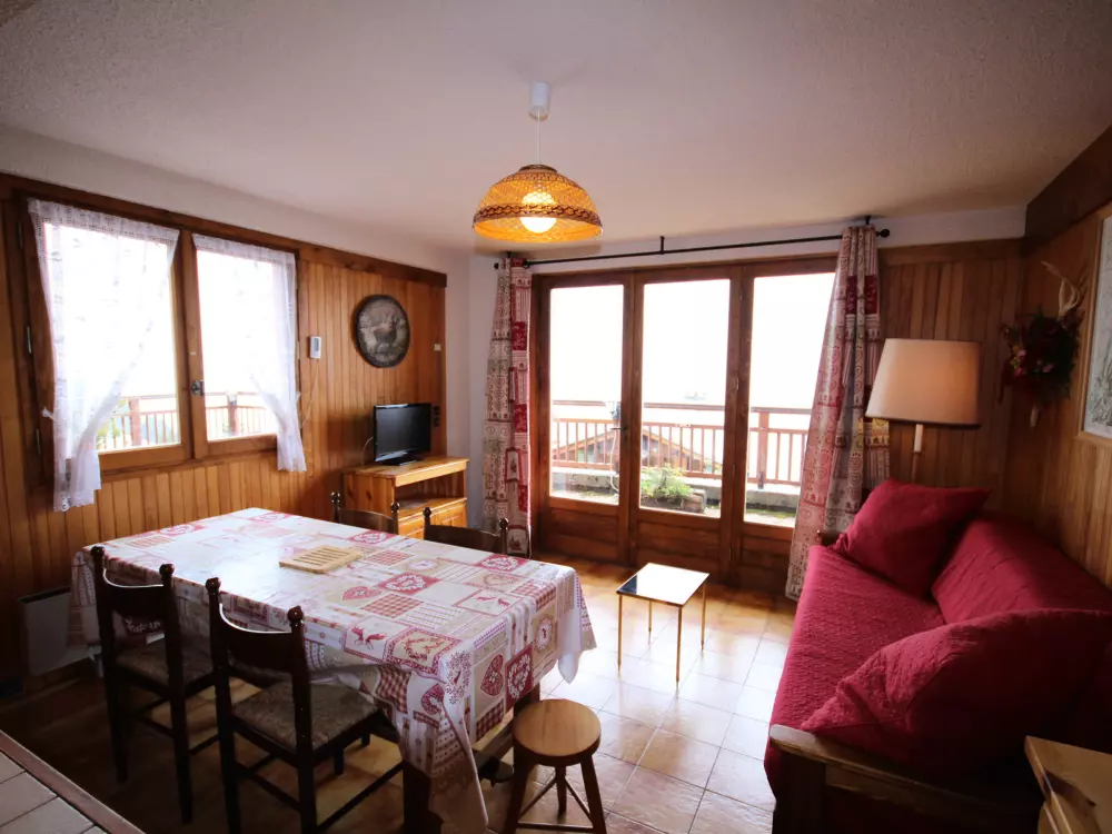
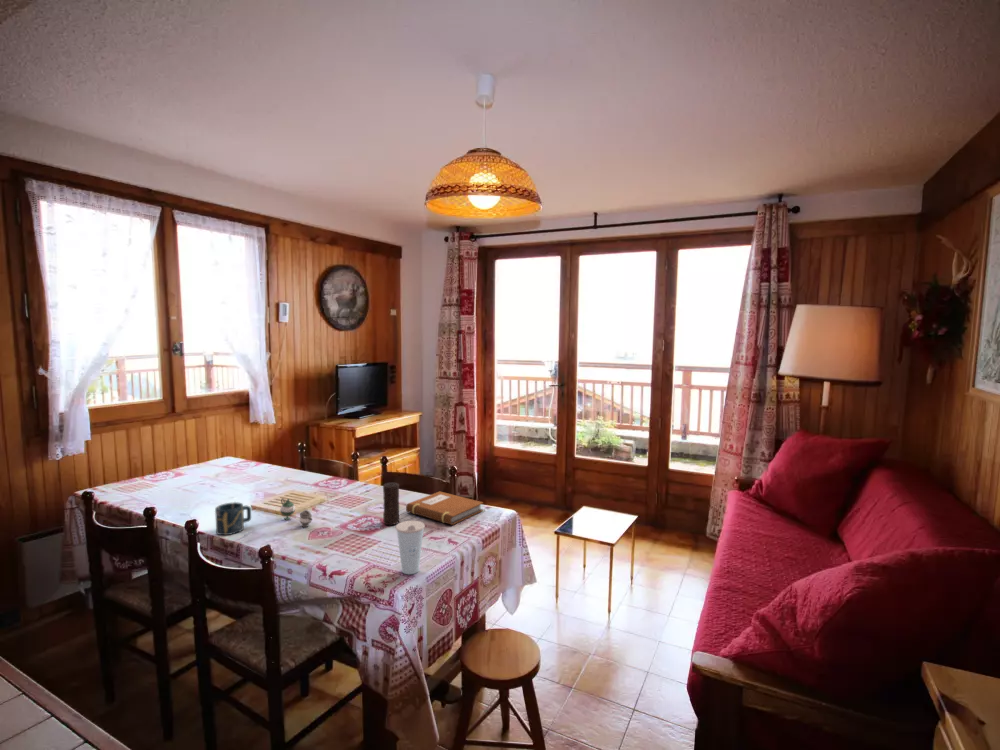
+ cup (410, 546)
+ notebook (443, 507)
+ cup (234, 517)
+ teapot (294, 511)
+ candle (391, 503)
